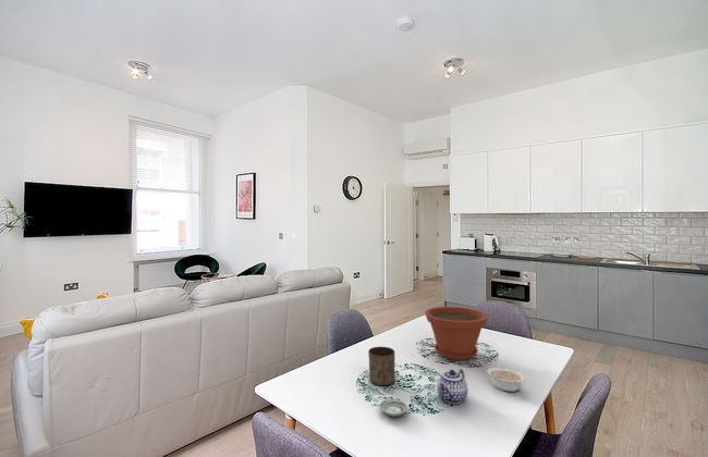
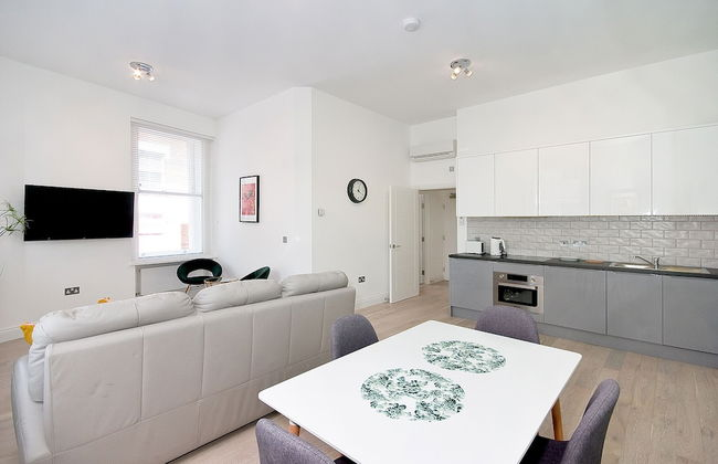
- teapot (452, 384)
- plant pot (455, 333)
- saucer (393, 408)
- cup (381, 366)
- legume (506, 379)
